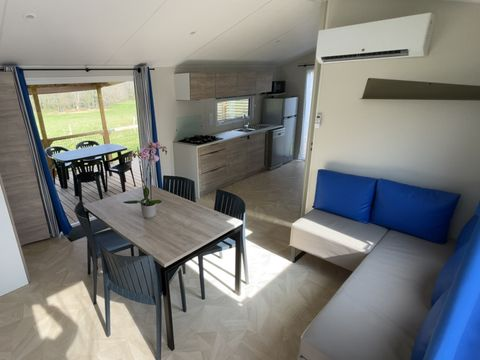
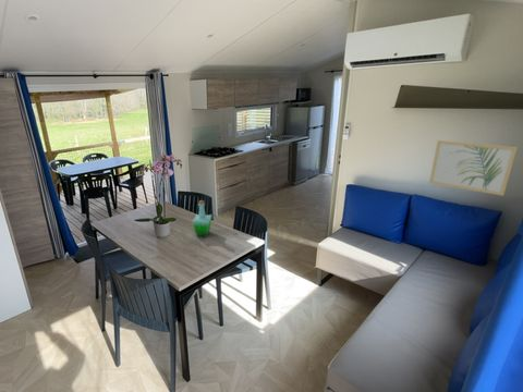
+ wall art (469, 167)
+ bottle (202, 218)
